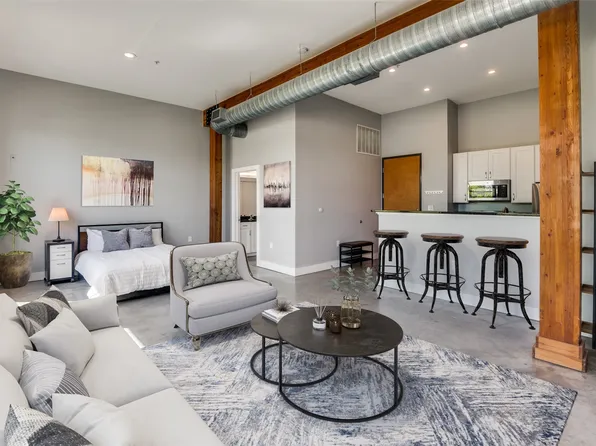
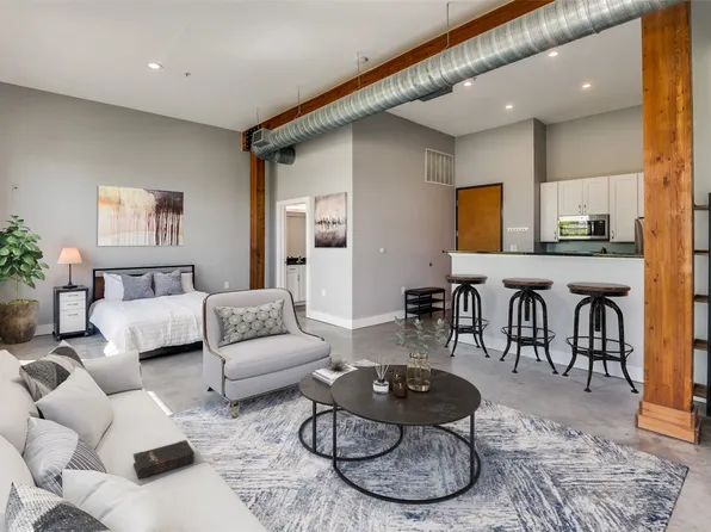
+ hardback book (163, 458)
